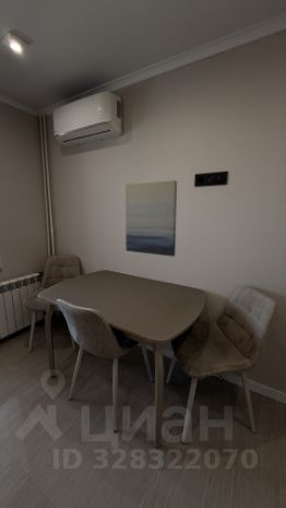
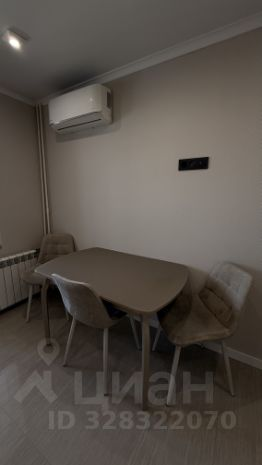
- wall art (148, 218)
